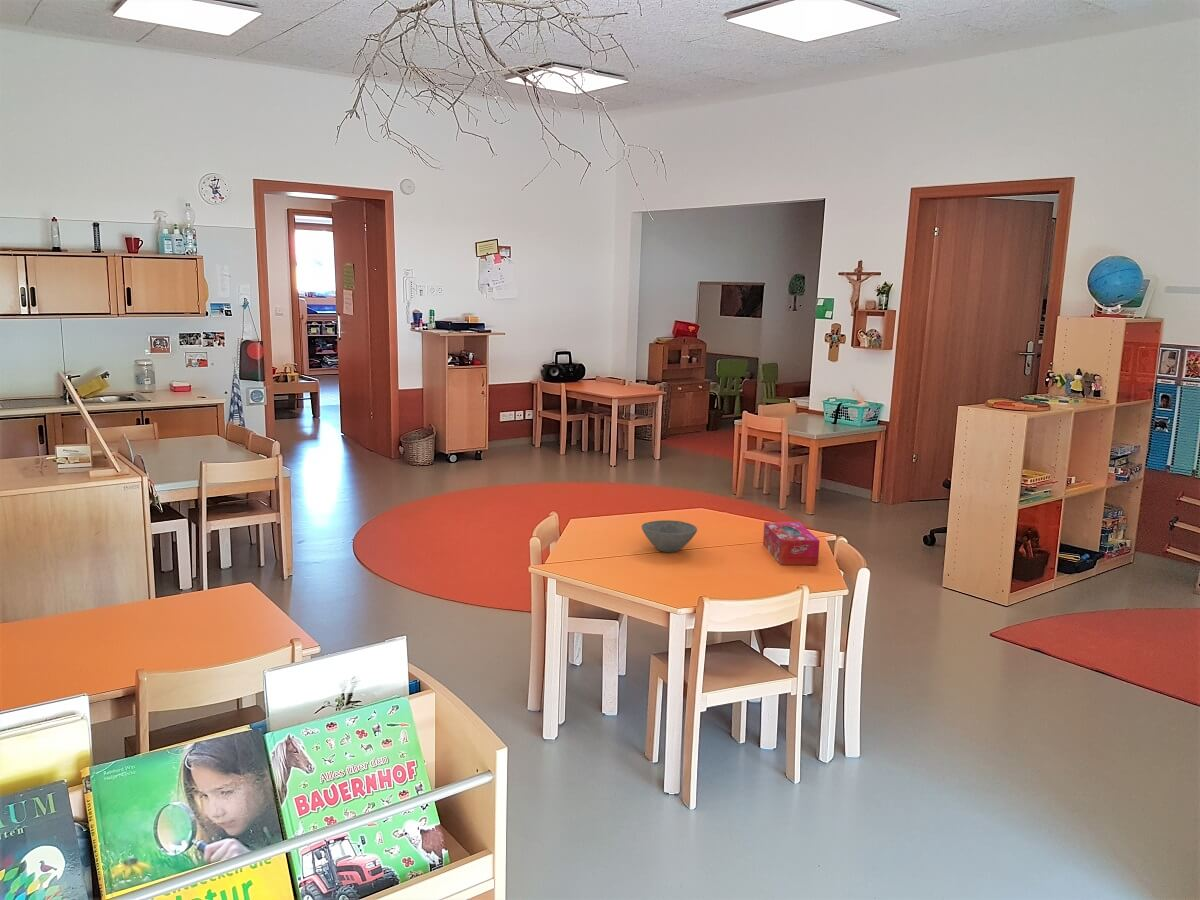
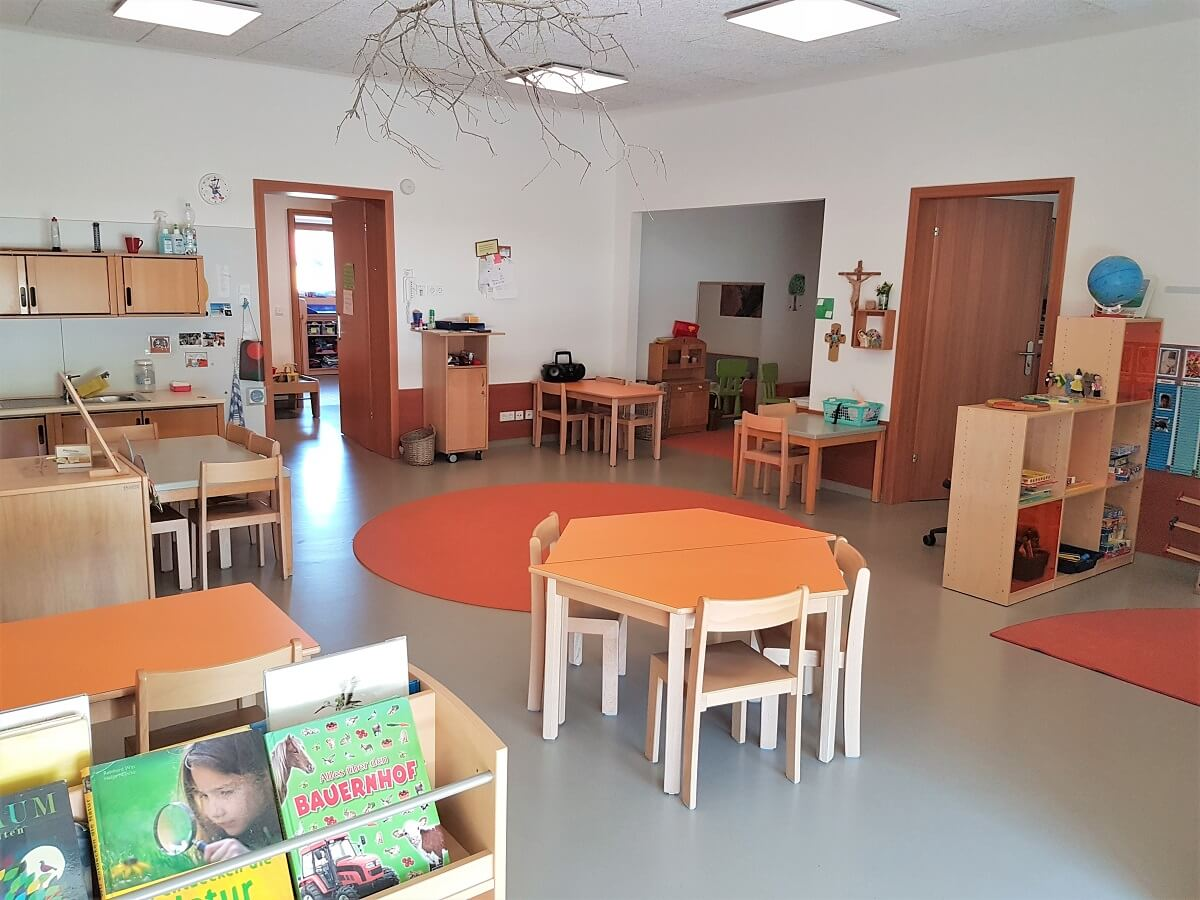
- tissue box (790, 542)
- bowl (668, 537)
